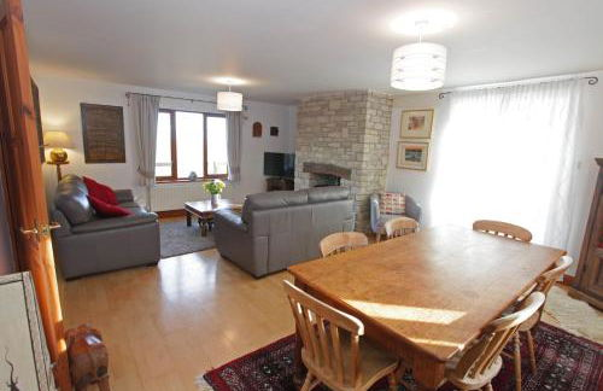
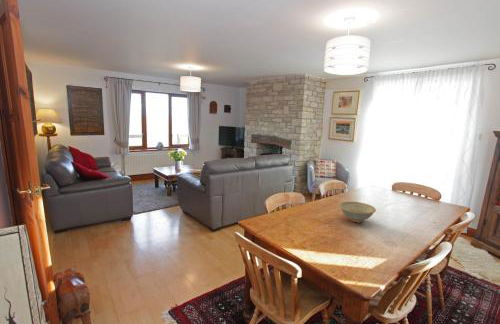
+ dish (356, 213)
